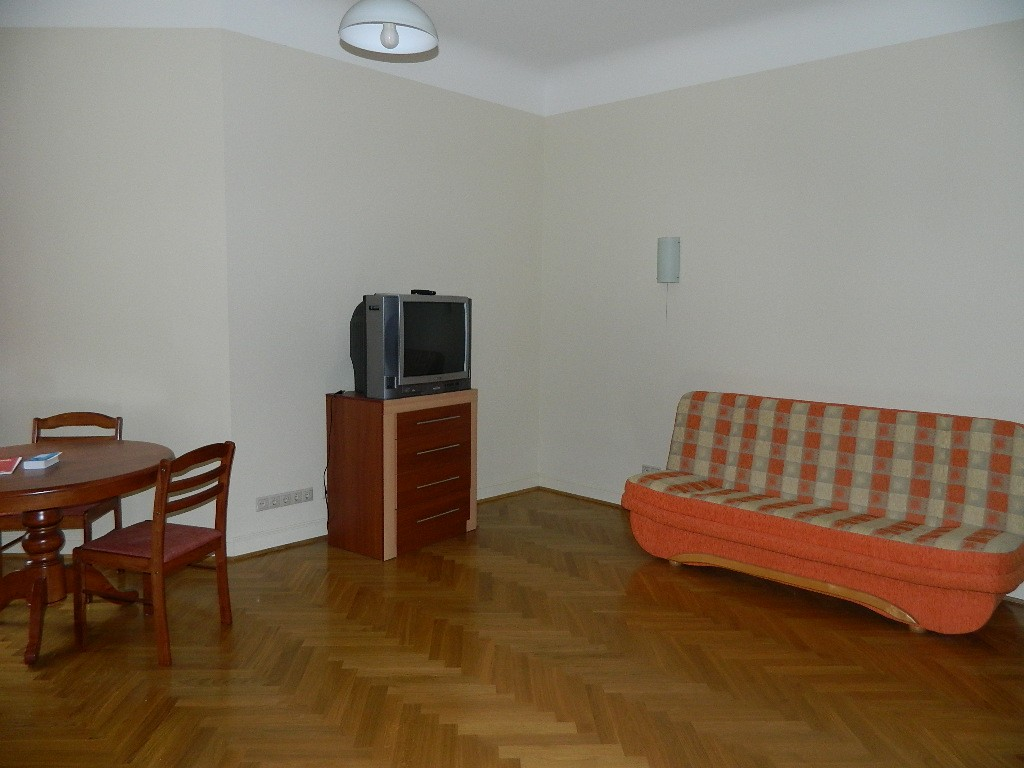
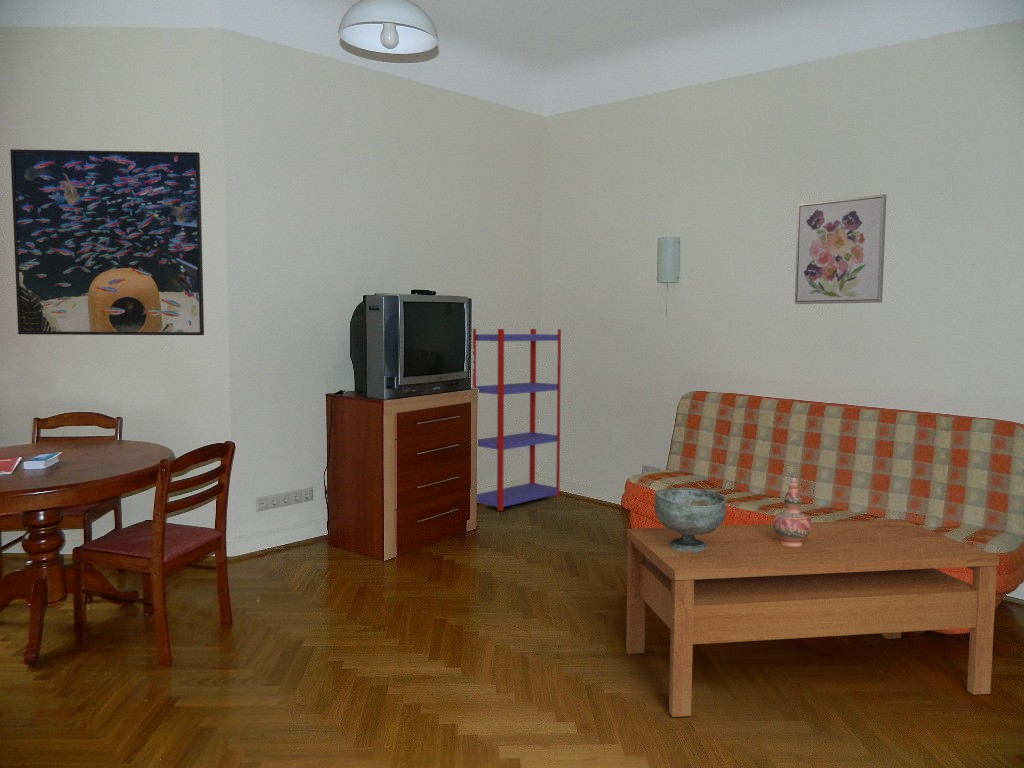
+ coffee table (799, 607)
+ shelving unit (530, 415)
+ decorative bowl (689, 520)
+ wall art (838, 251)
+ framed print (108, 243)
+ decorative vase (792, 510)
